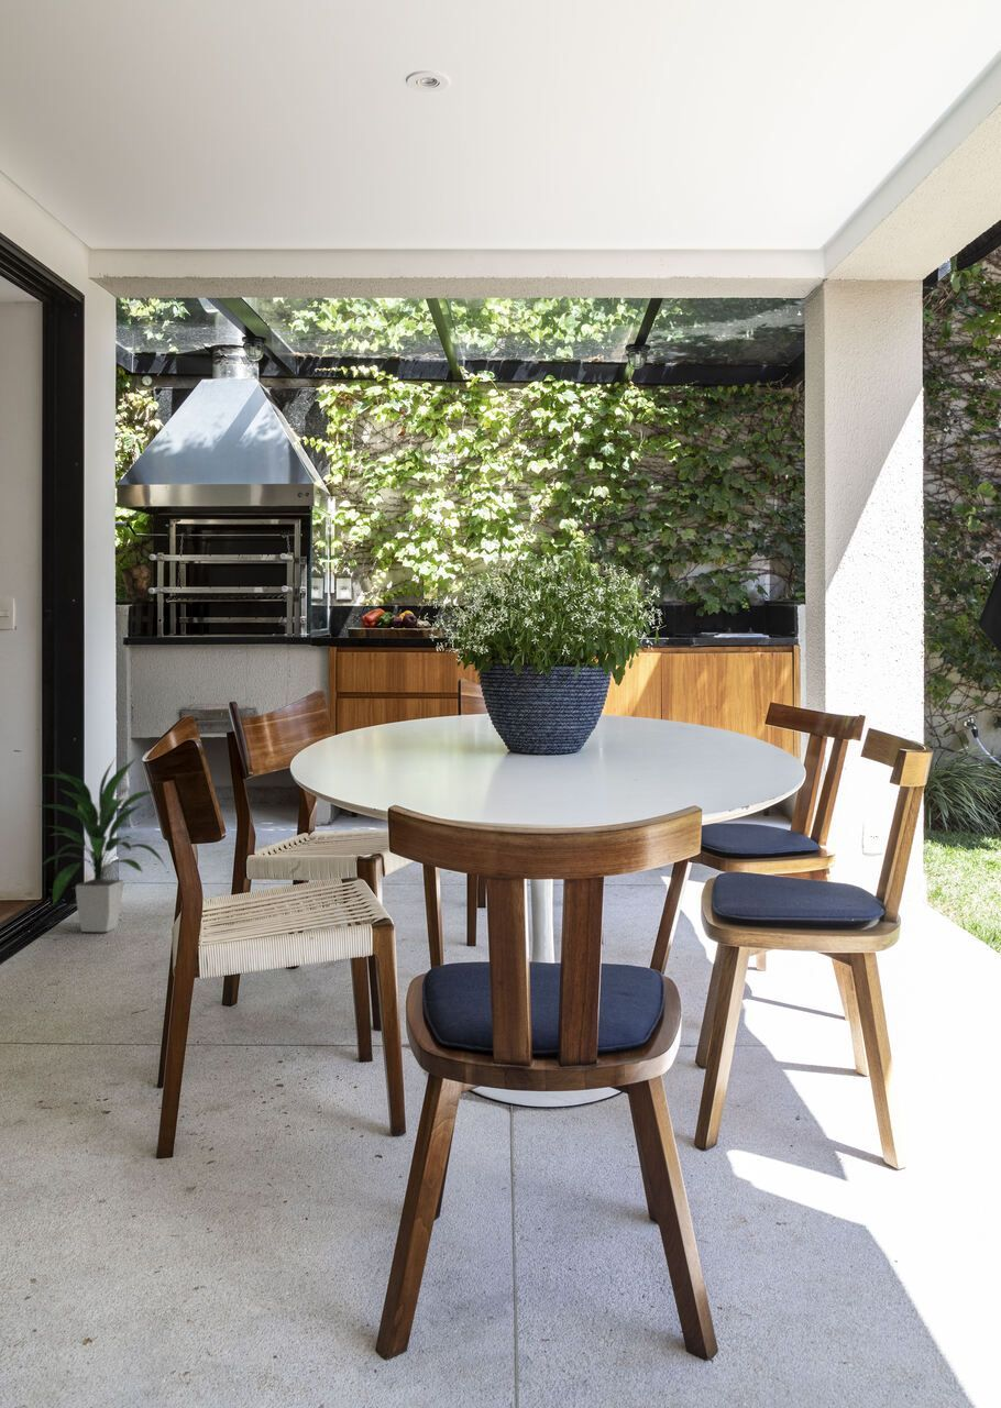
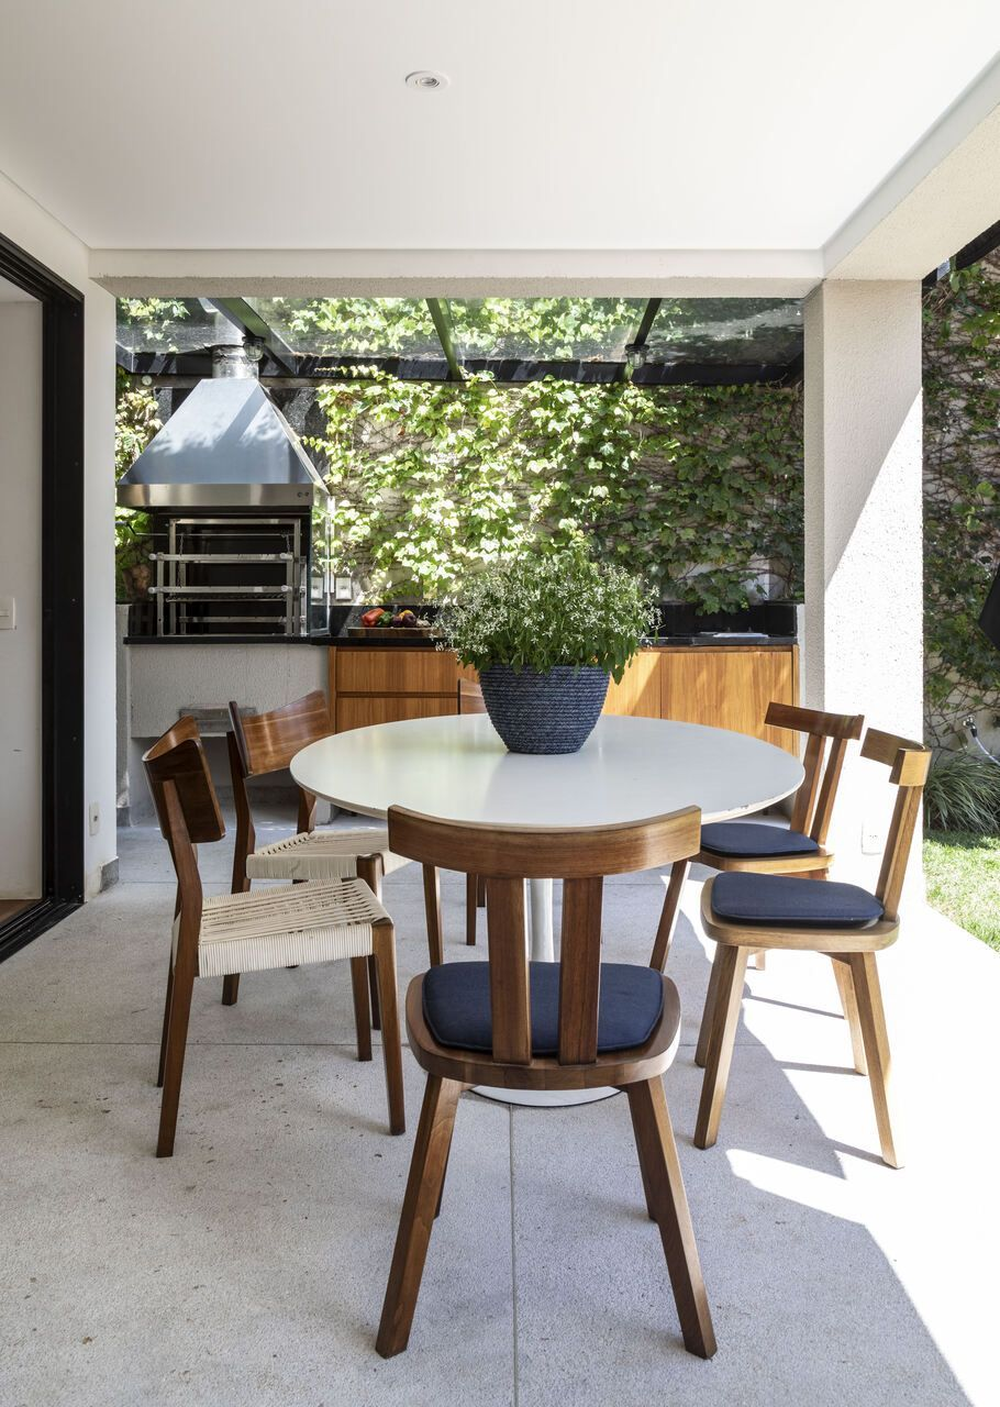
- indoor plant (94, 843)
